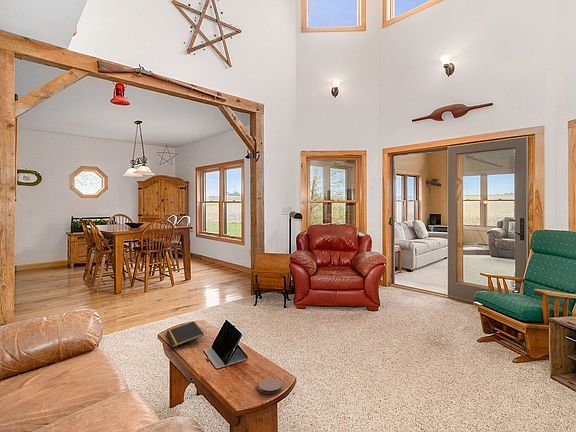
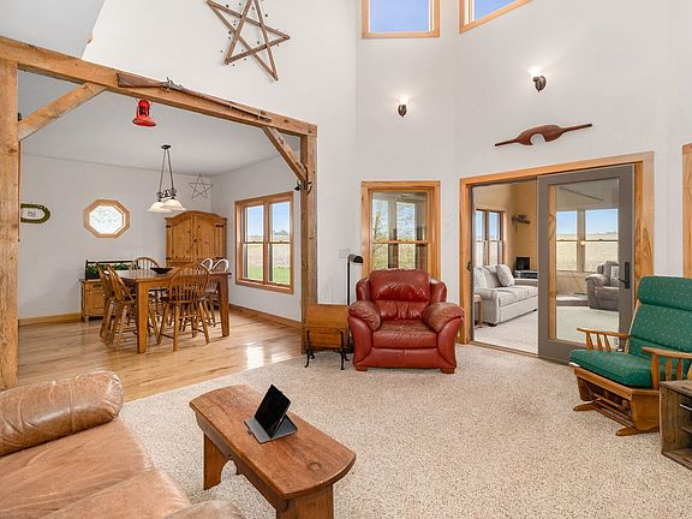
- coaster (270, 385)
- notepad (184, 333)
